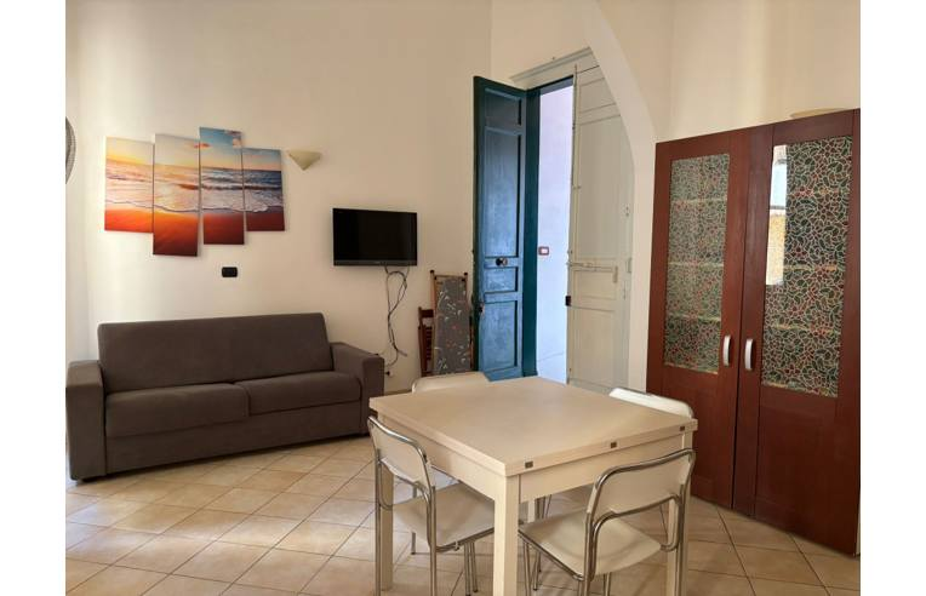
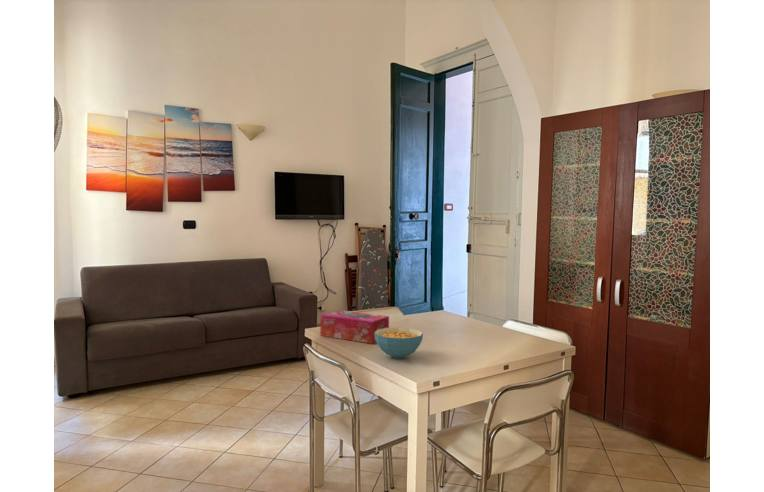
+ tissue box (354, 325)
+ cereal bowl (398, 344)
